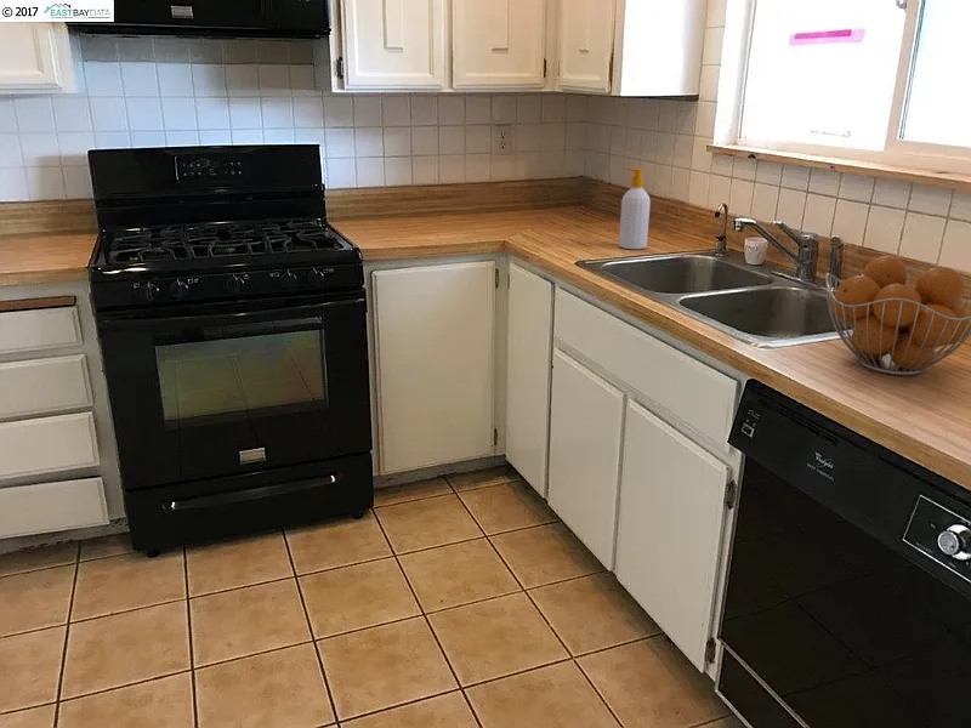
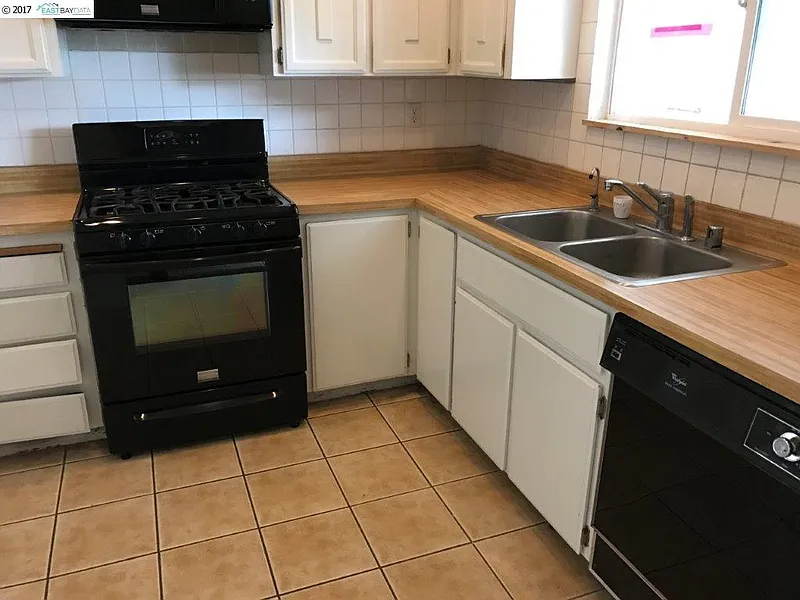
- soap bottle (634, 207)
- fruit basket (899, 314)
